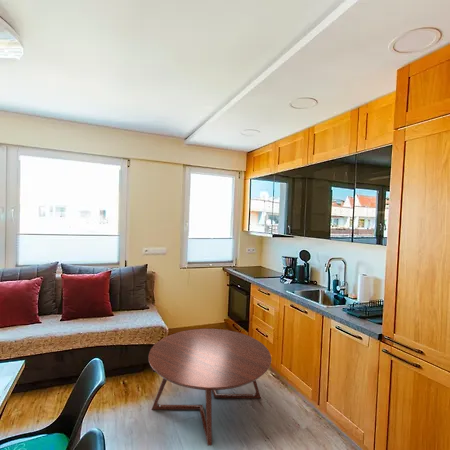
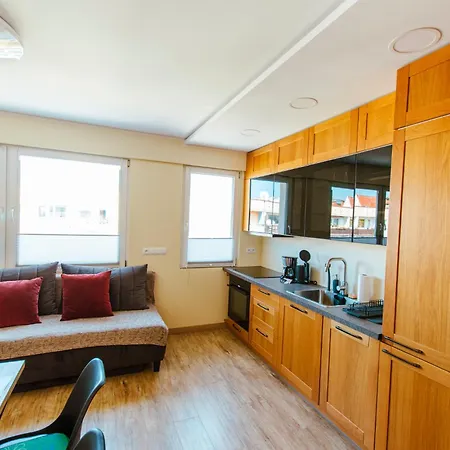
- coffee table (209, 377)
